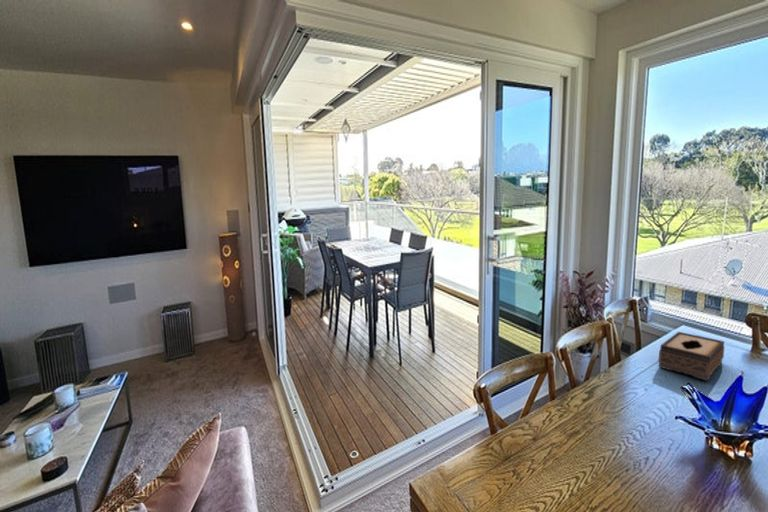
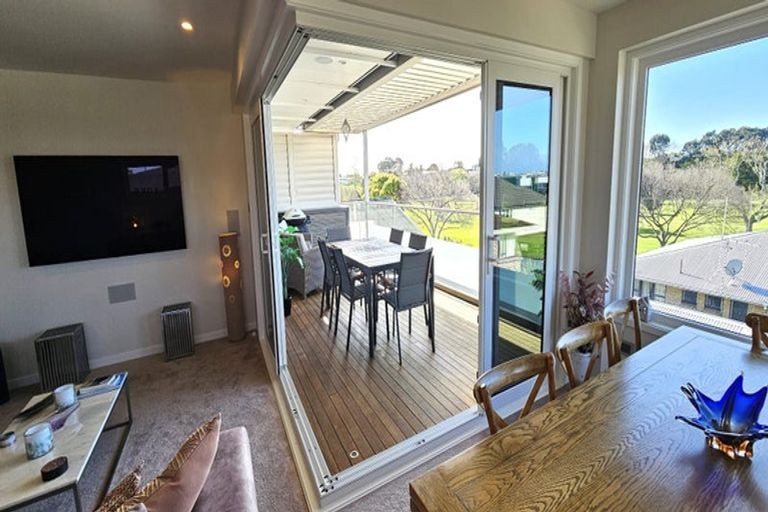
- tissue box (691, 354)
